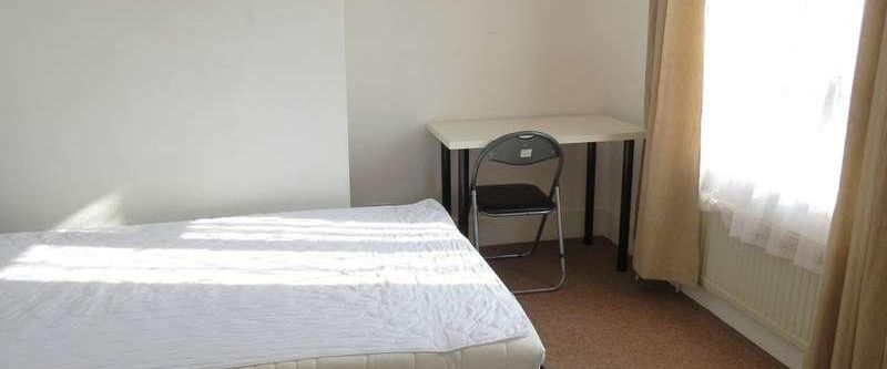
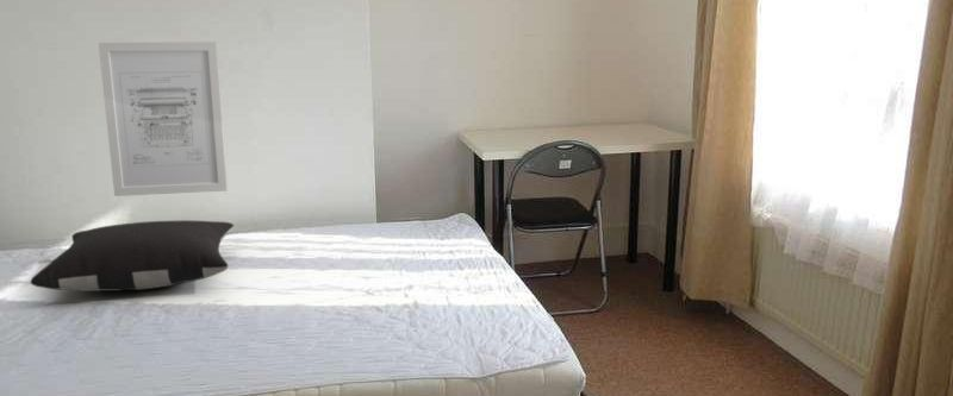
+ wall art (164, 119)
+ pillow (144, 250)
